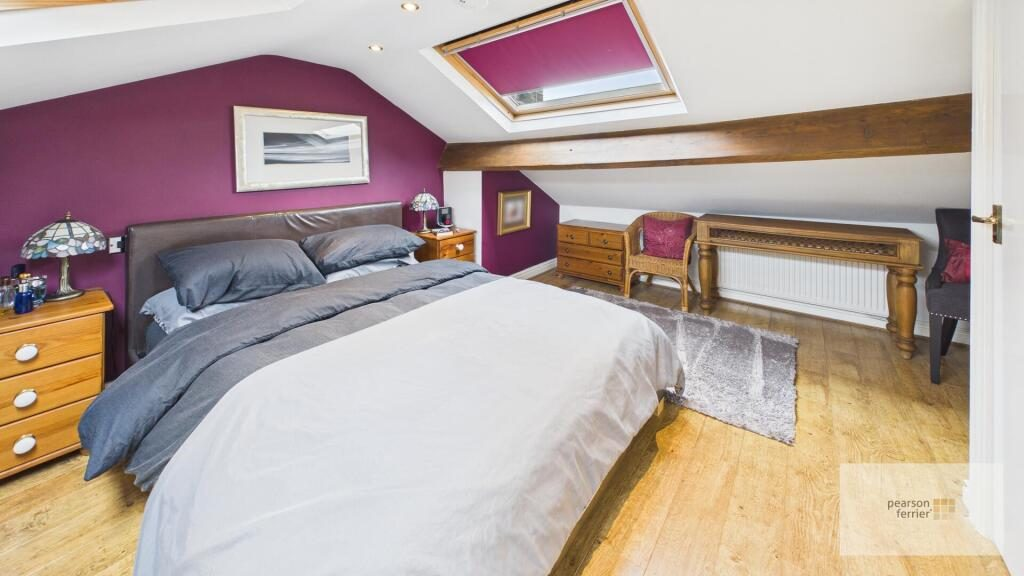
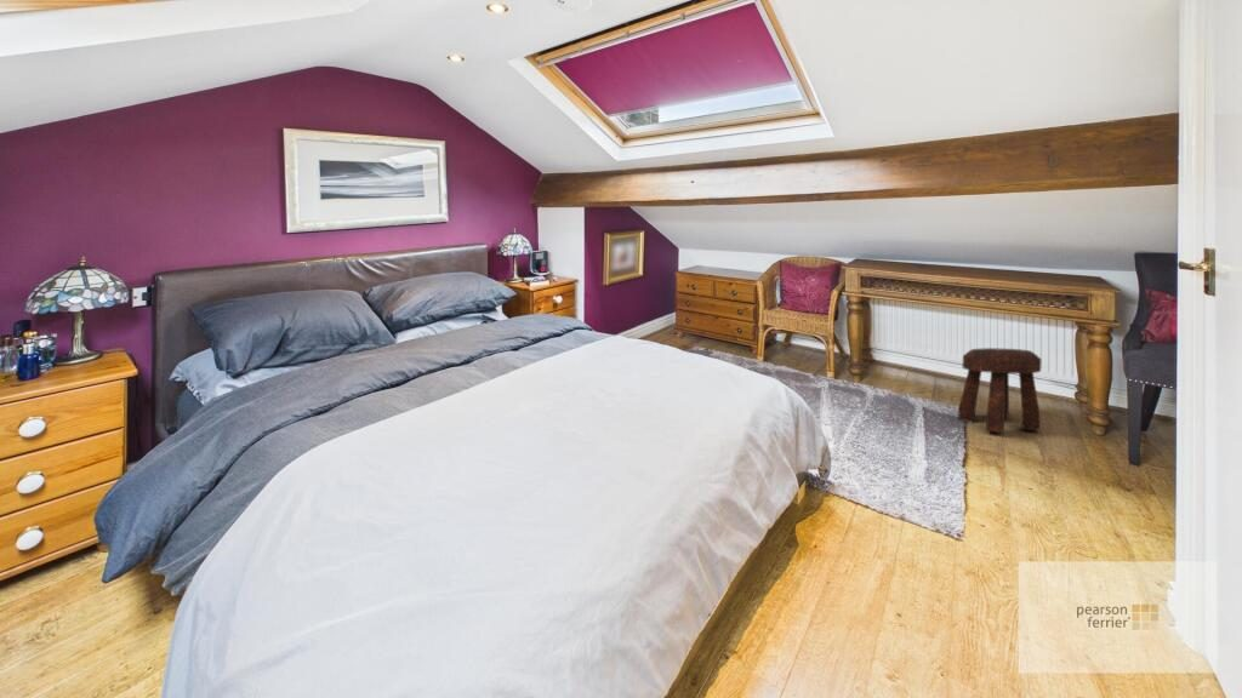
+ stool (998, 387)
